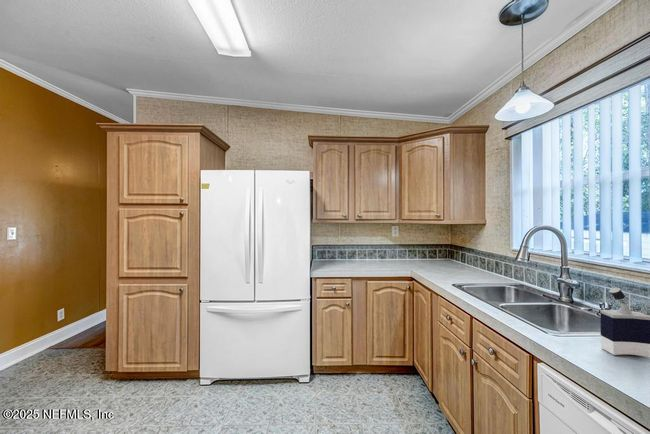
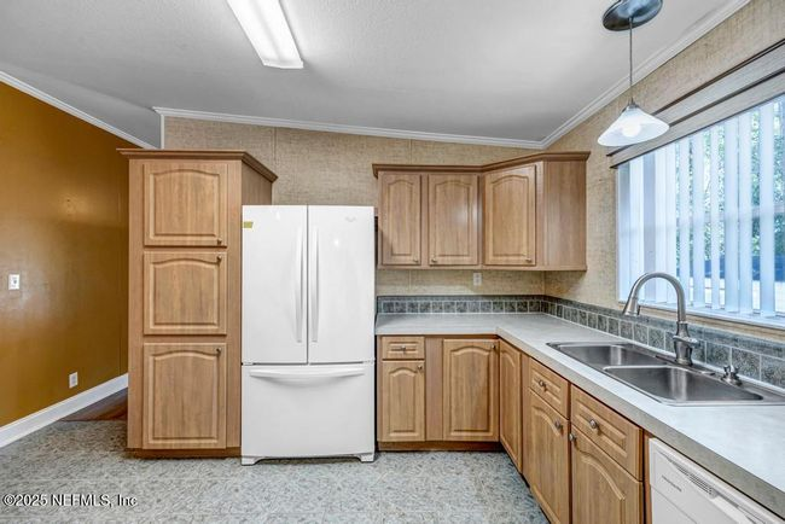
- perfume bottle (625, 320)
